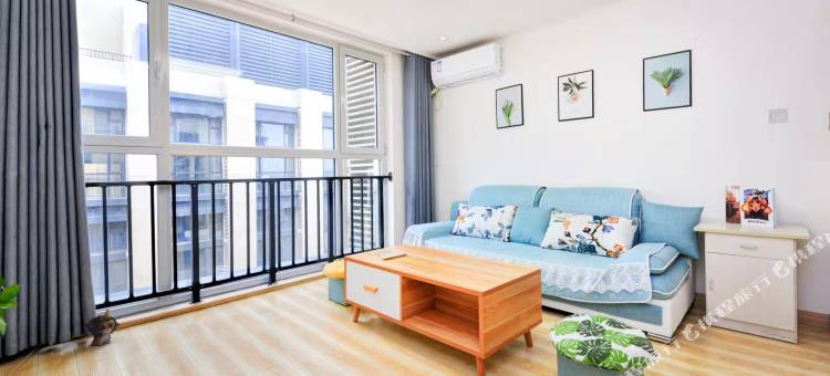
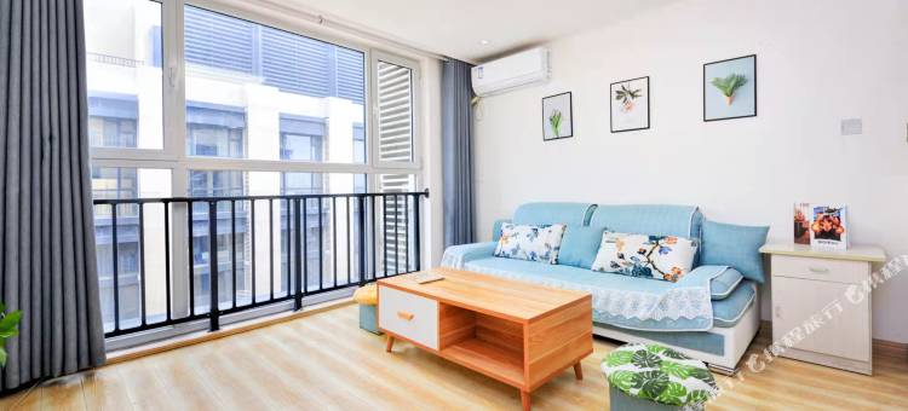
- plush toy (104, 325)
